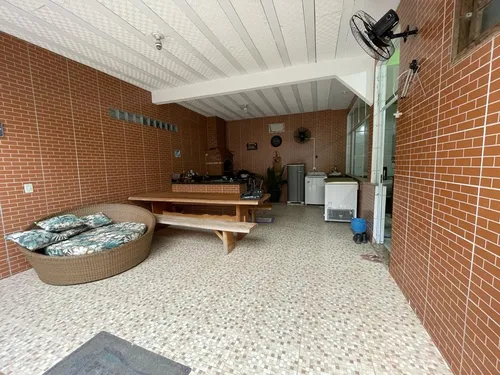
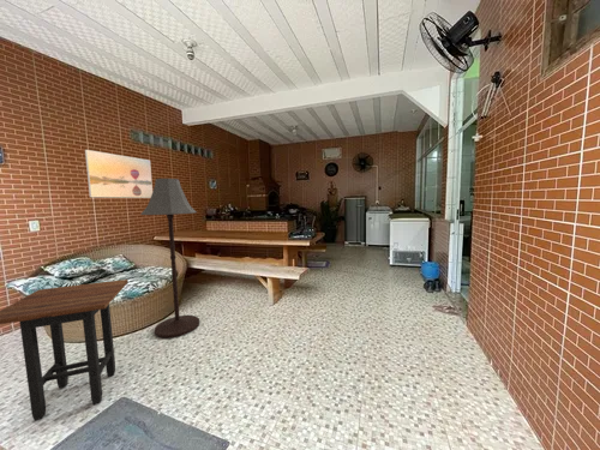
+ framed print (122, 176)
+ side table (64, 346)
+ floor lamp (173, 254)
